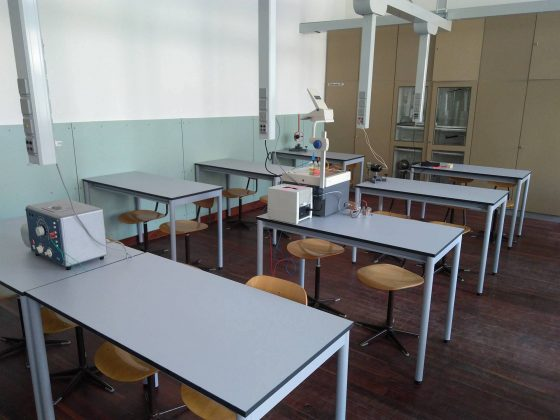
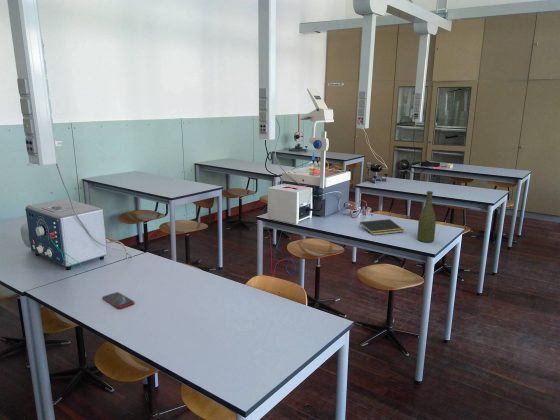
+ smartphone (118, 299)
+ bottle (427, 216)
+ notepad (381, 226)
